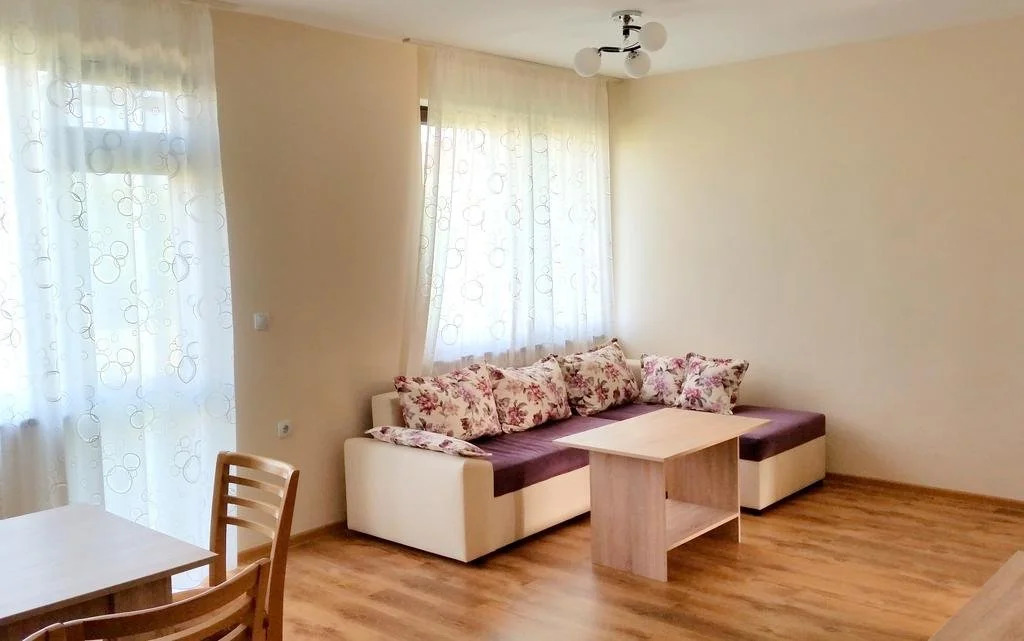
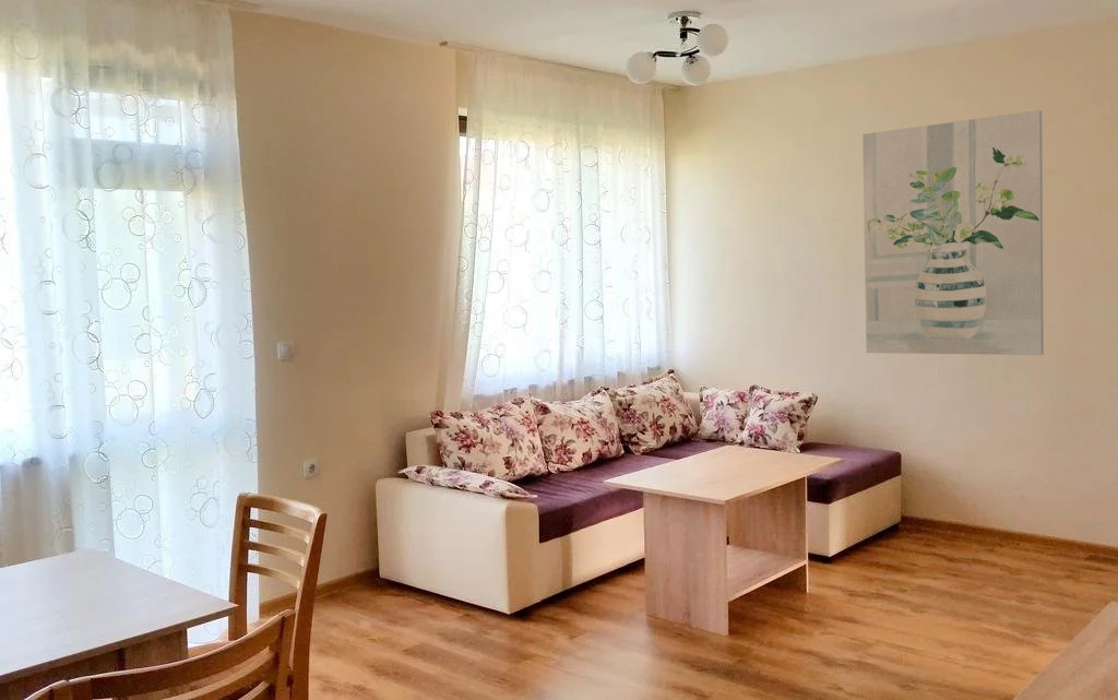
+ wall art (949, 239)
